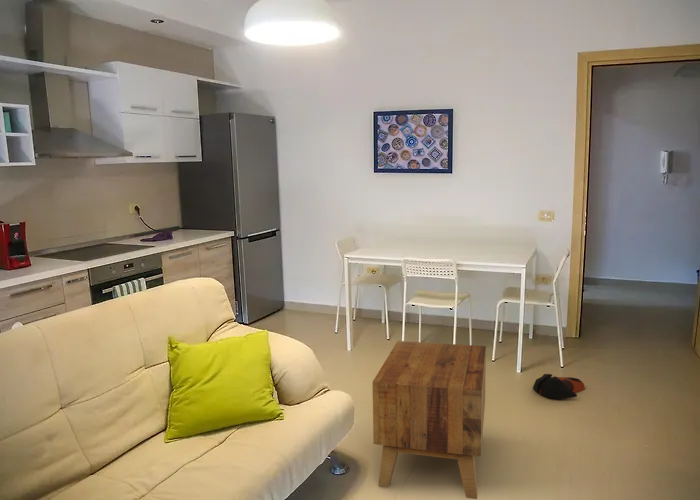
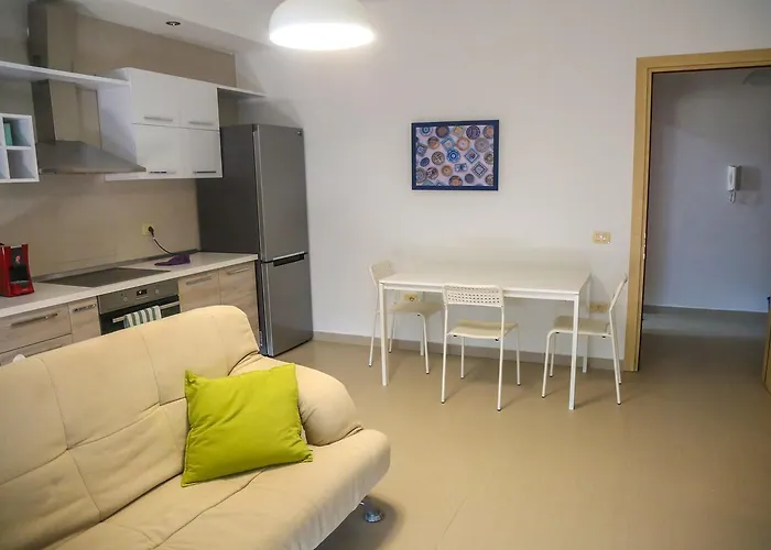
- bag (561, 381)
- side table (431, 411)
